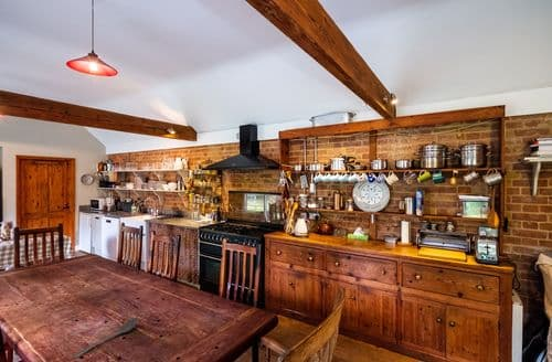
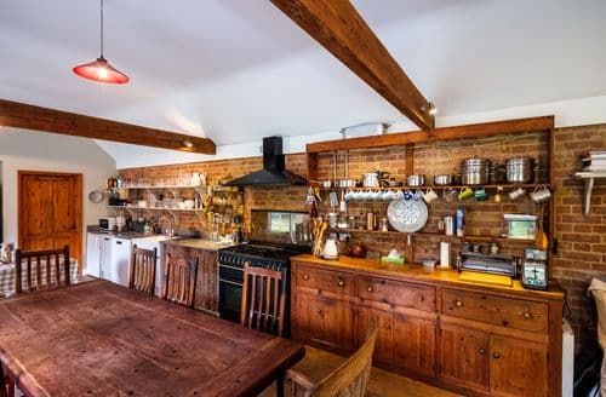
- stirrer (109, 336)
